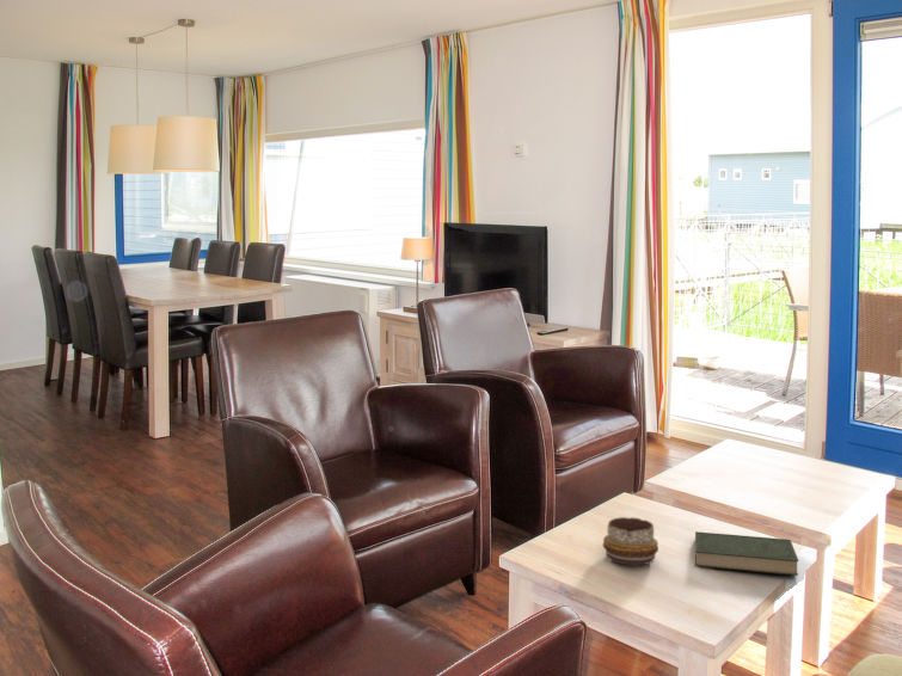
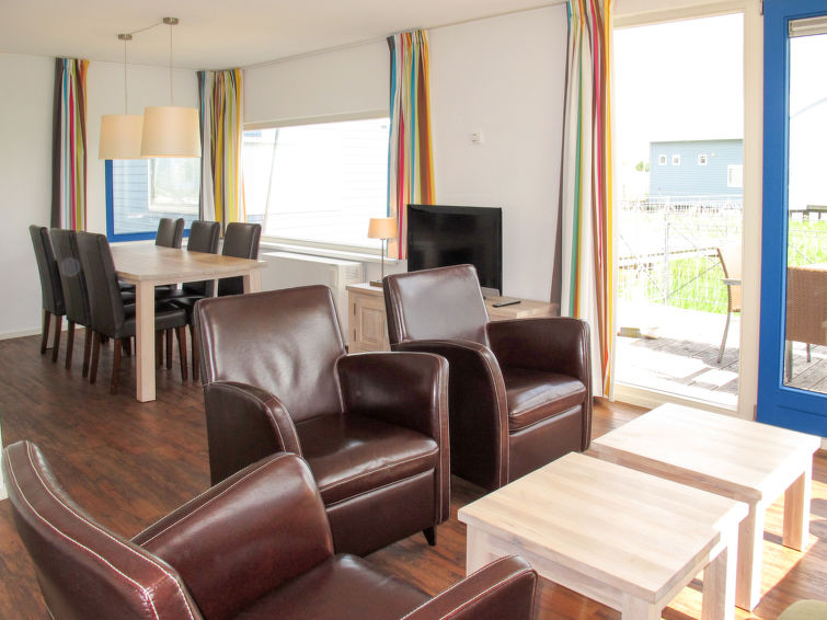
- decorative bowl (630, 541)
- book (743, 552)
